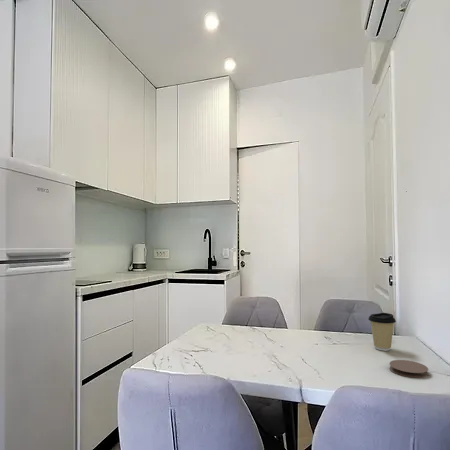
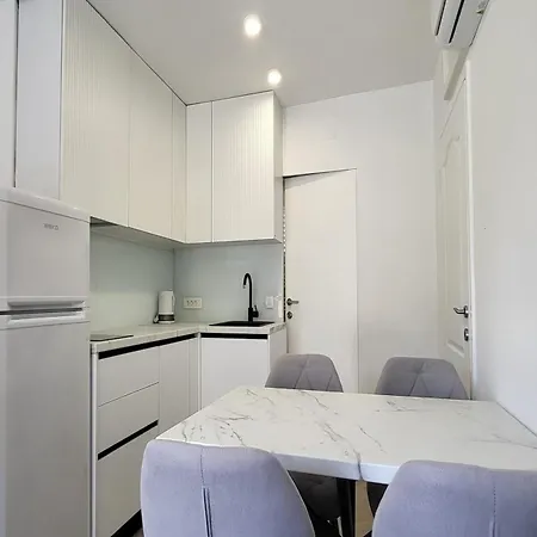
- coaster (408, 368)
- coffee cup (382, 331)
